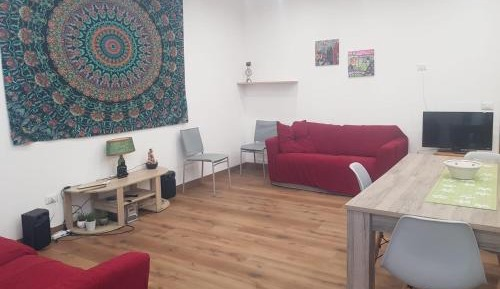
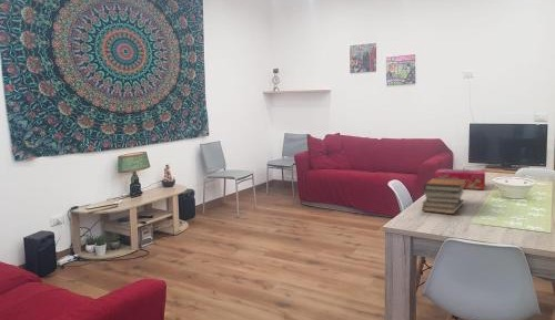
+ book stack (444, 194)
+ tissue box (460, 178)
